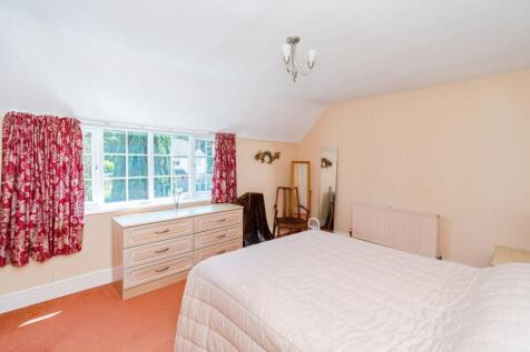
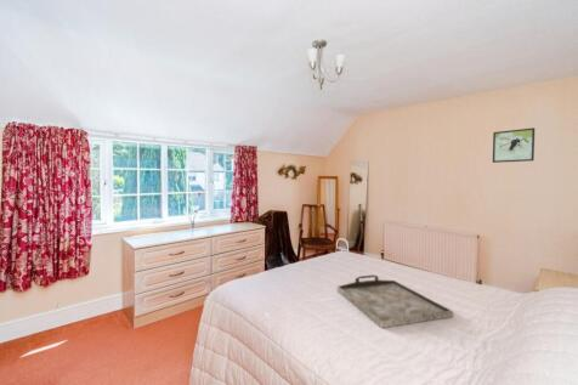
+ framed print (512, 146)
+ serving tray (389, 295)
